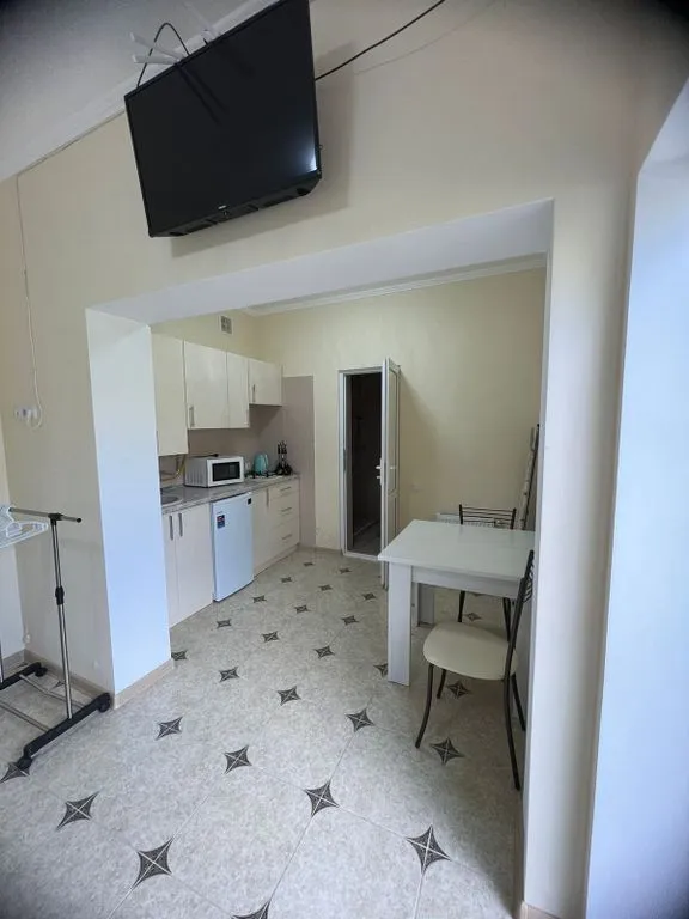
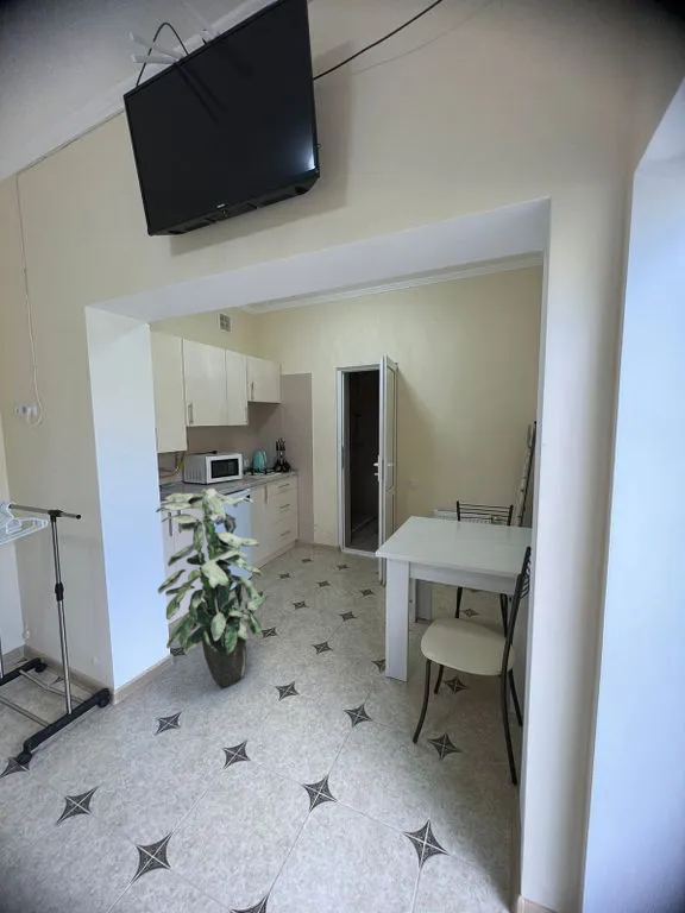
+ indoor plant (213, 585)
